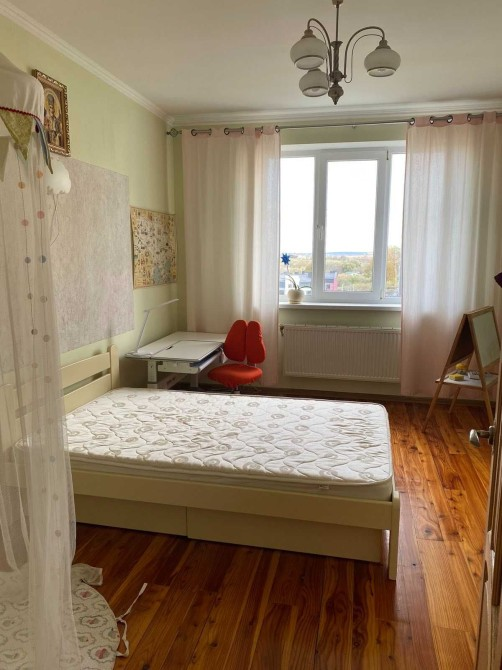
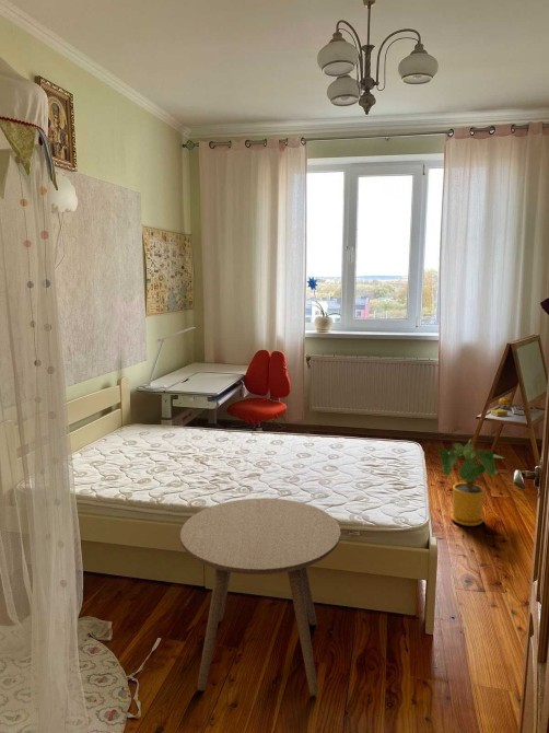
+ house plant (471, 480)
+ side table (260, 573)
